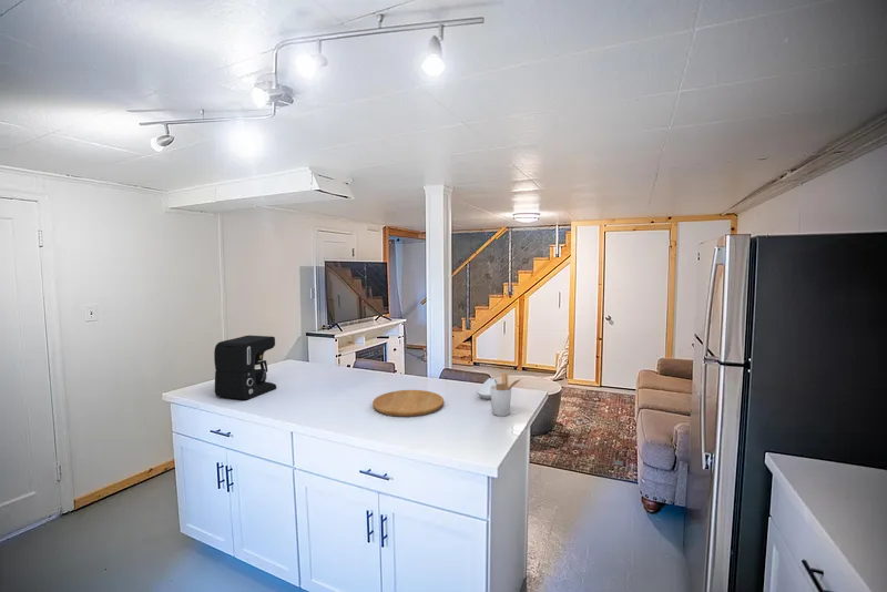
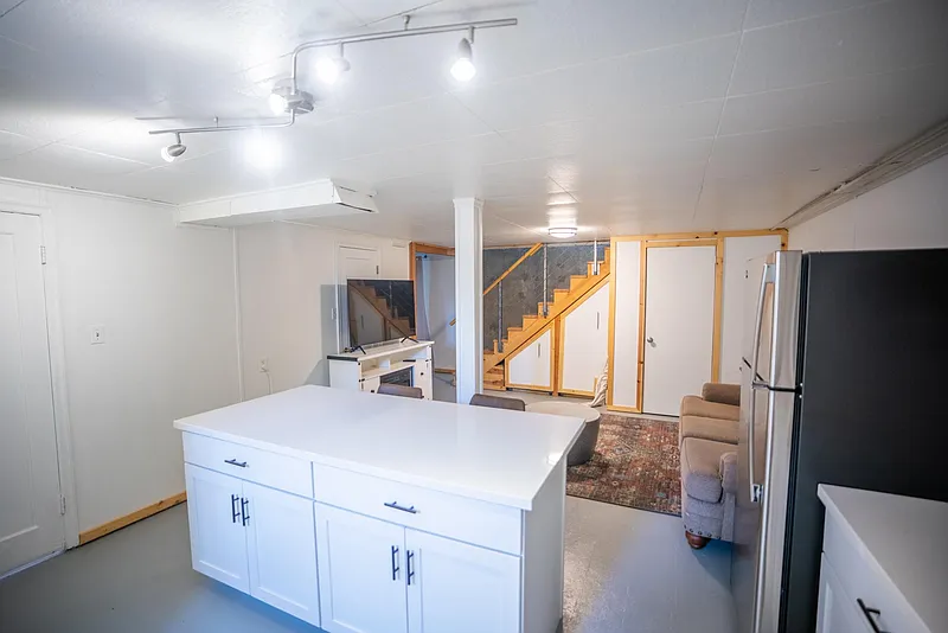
- spoon rest (489, 387)
- coffee maker (248, 365)
- utensil holder (506, 394)
- cutting board (408, 402)
